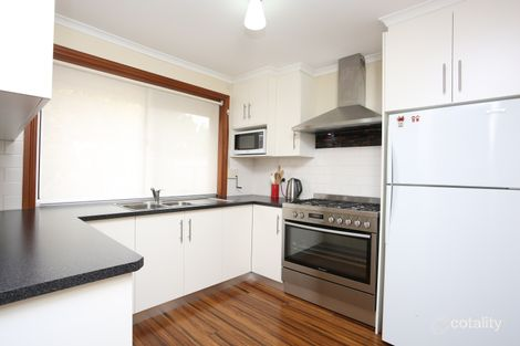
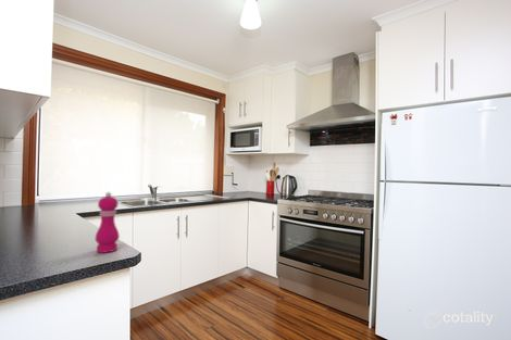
+ pepper mill (108, 221)
